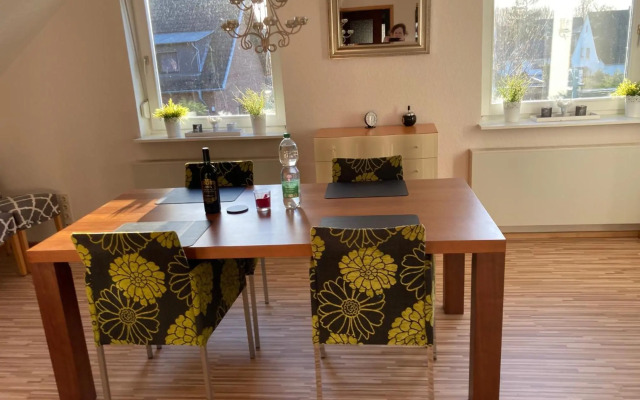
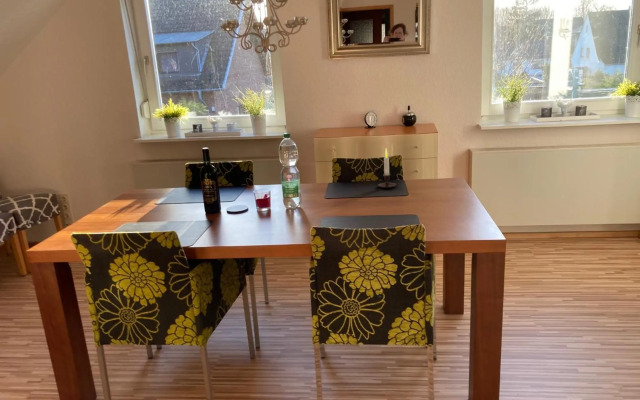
+ candle (388, 167)
